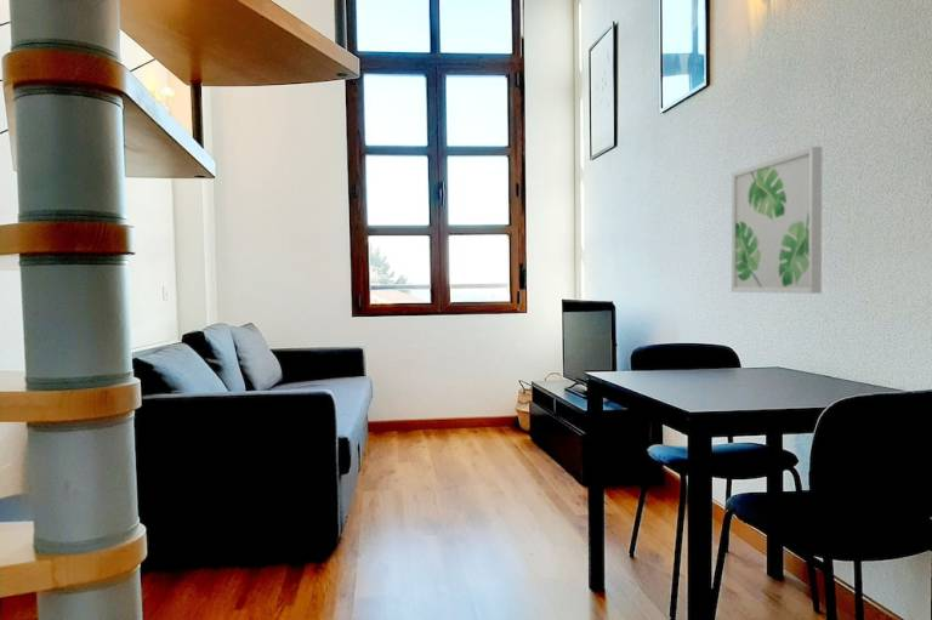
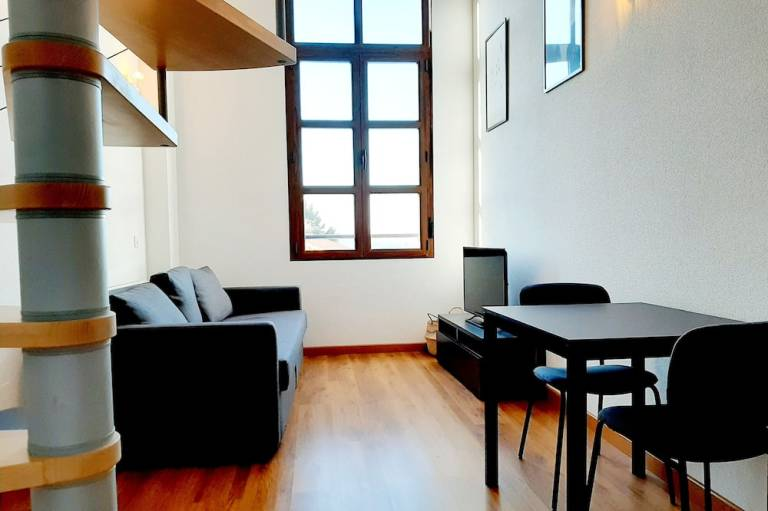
- wall art (772, 227)
